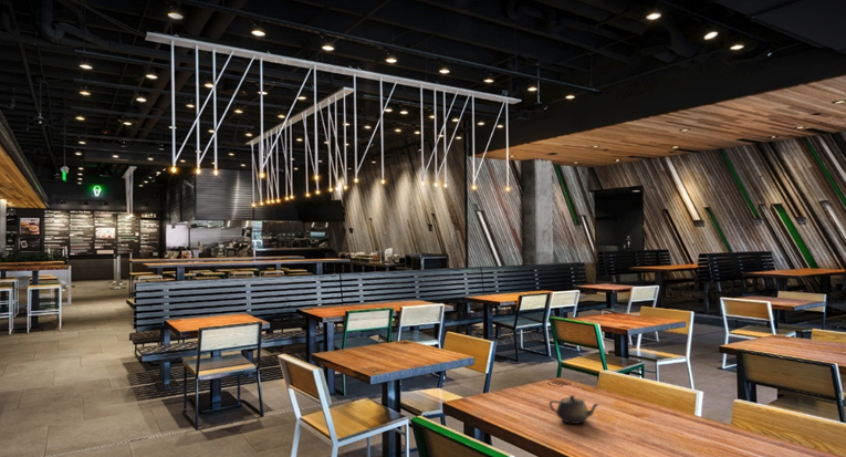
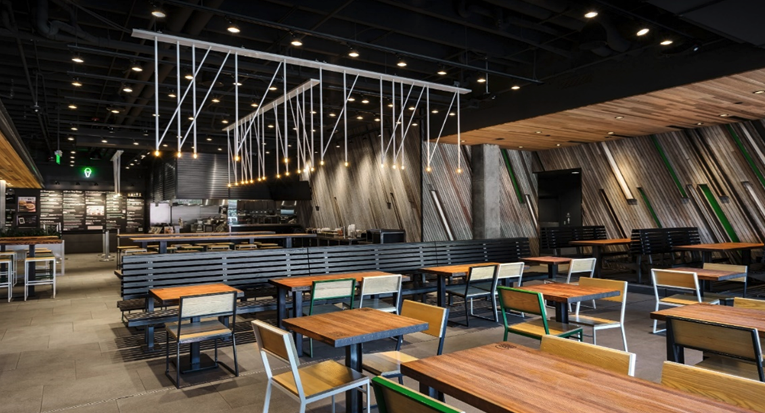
- teapot (574, 408)
